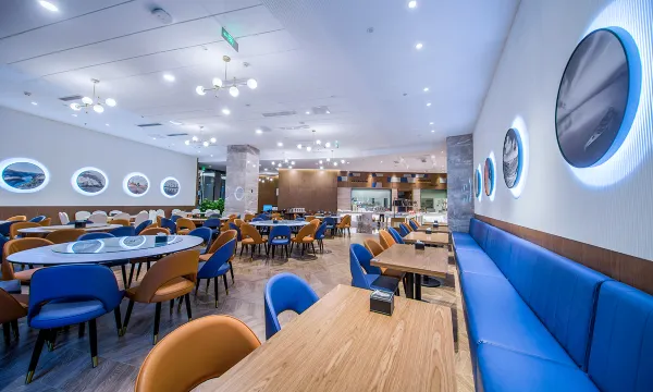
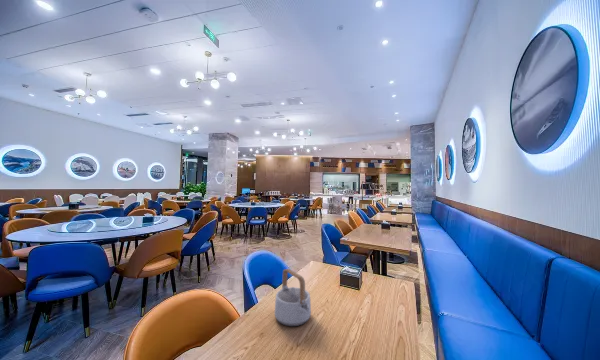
+ teapot (294, 296)
